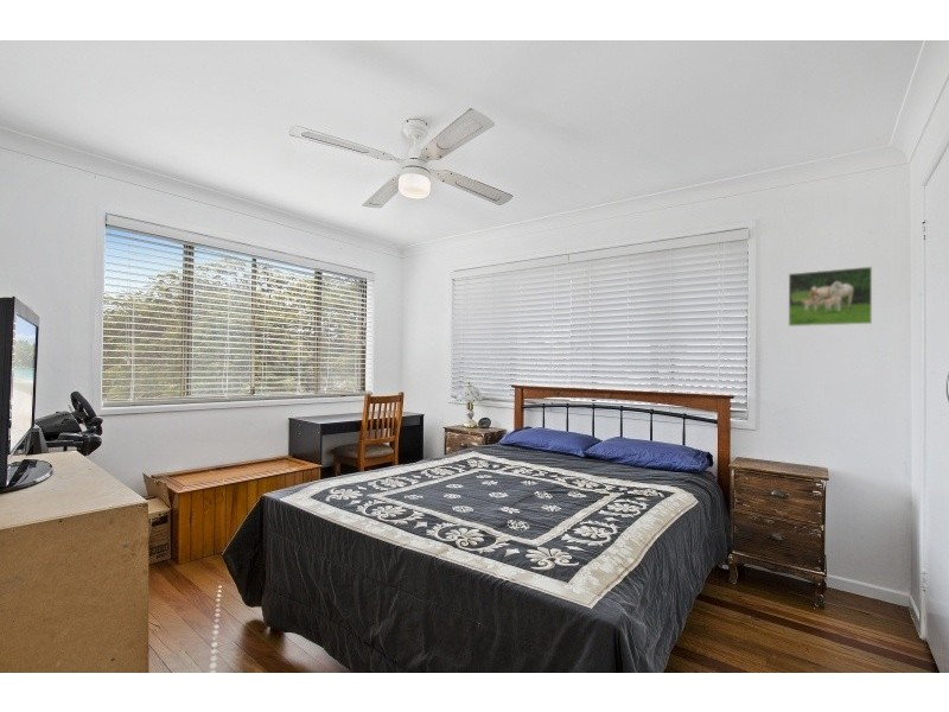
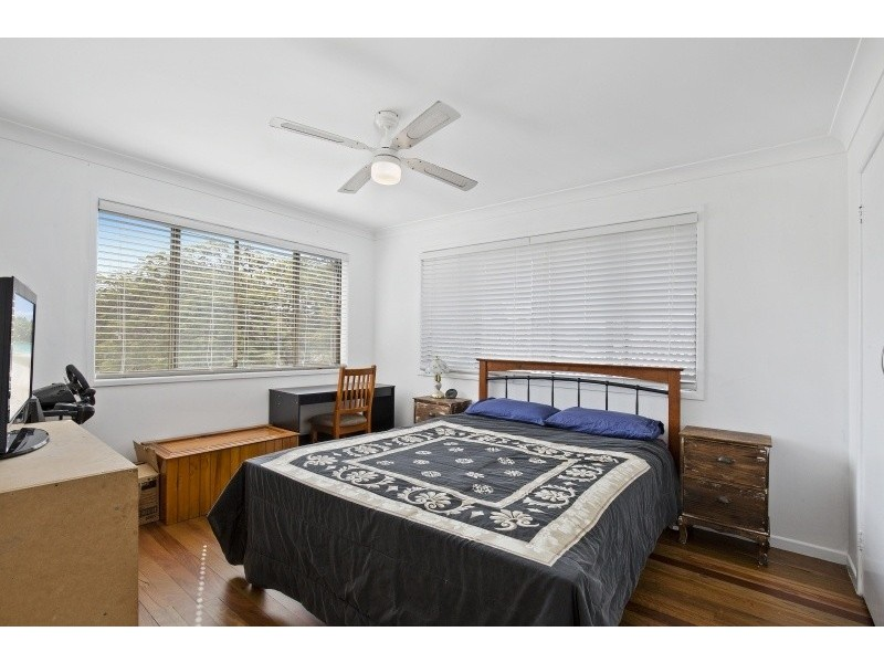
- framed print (828, 297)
